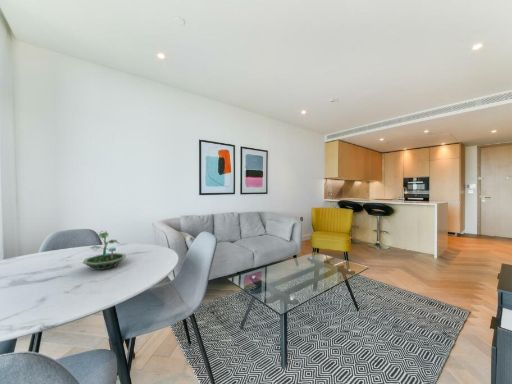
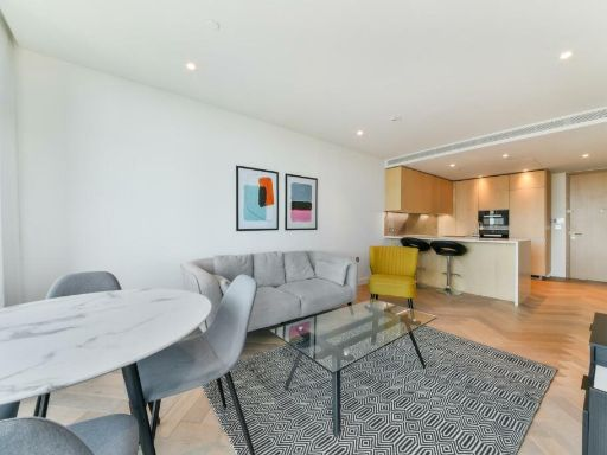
- terrarium (105, 238)
